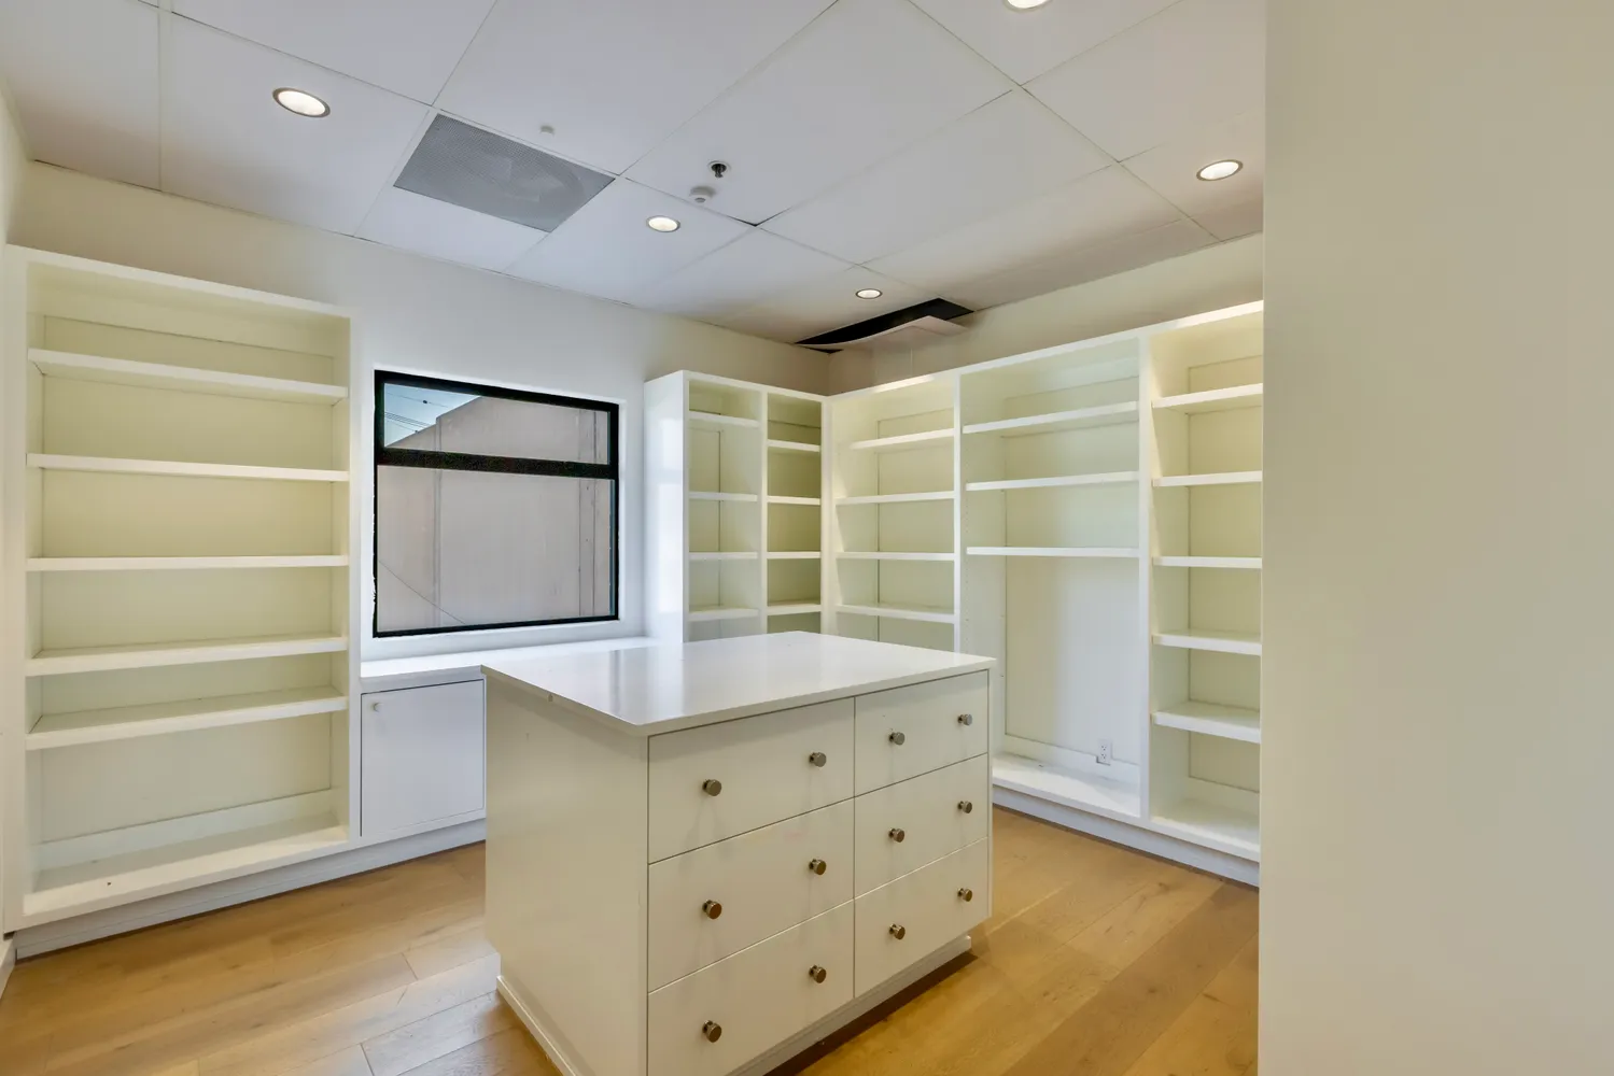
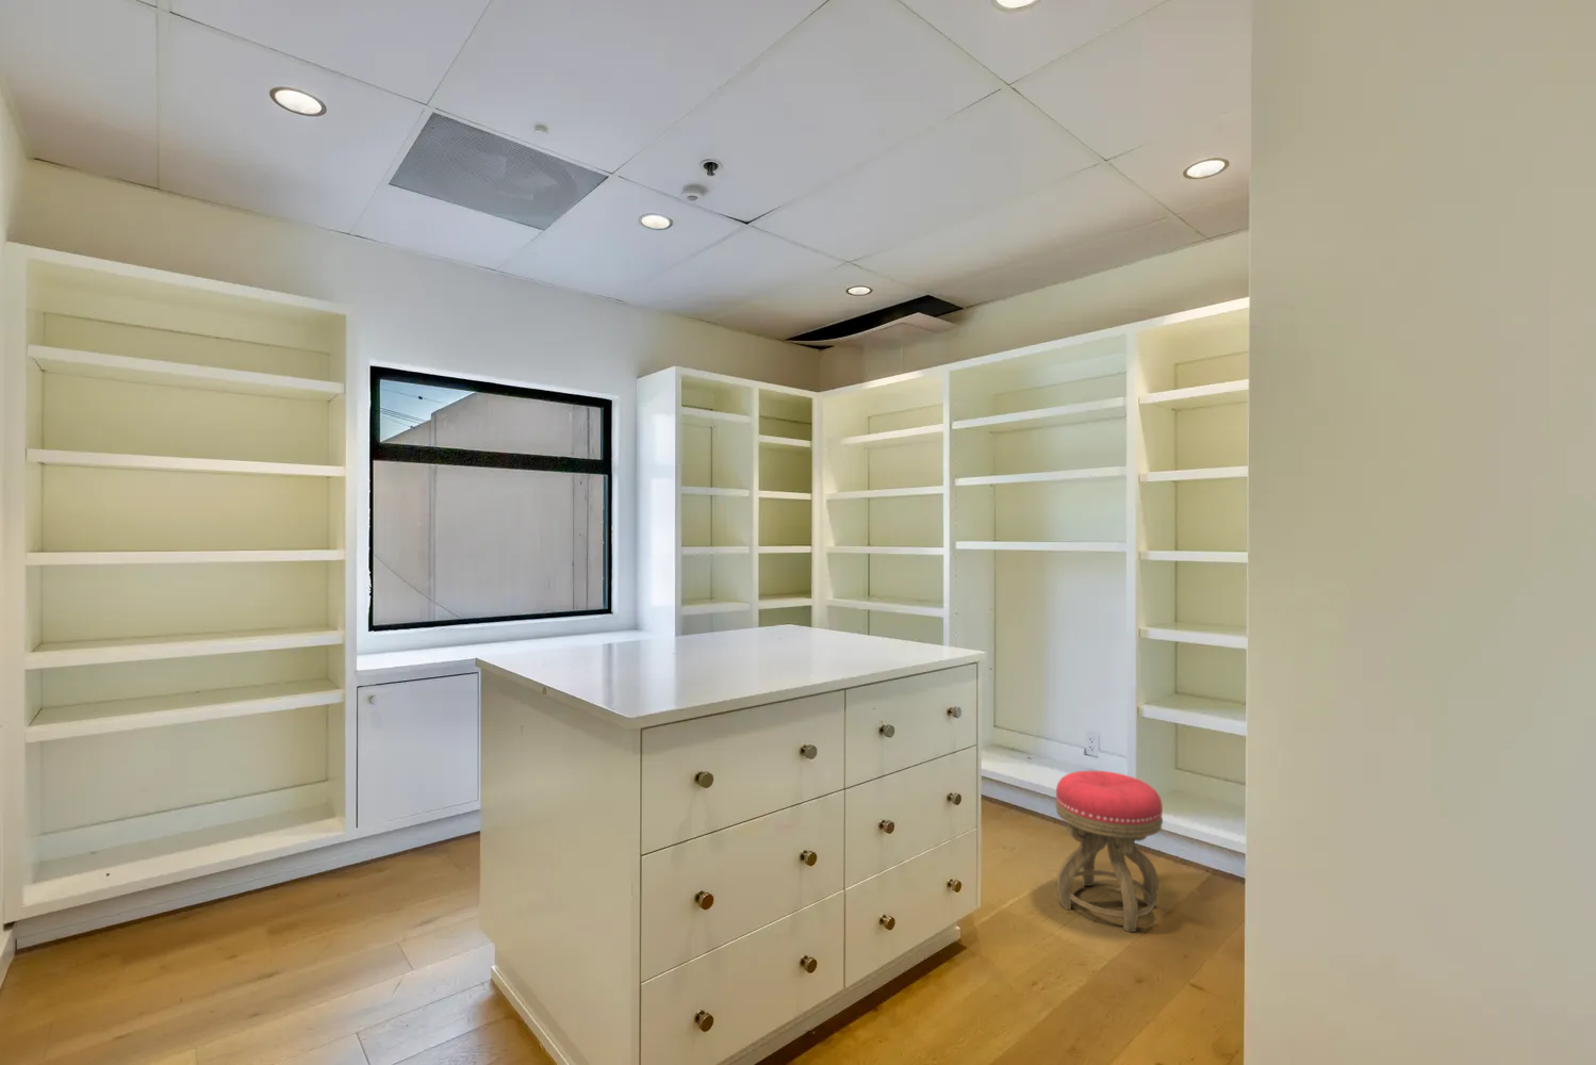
+ stool (1108, 844)
